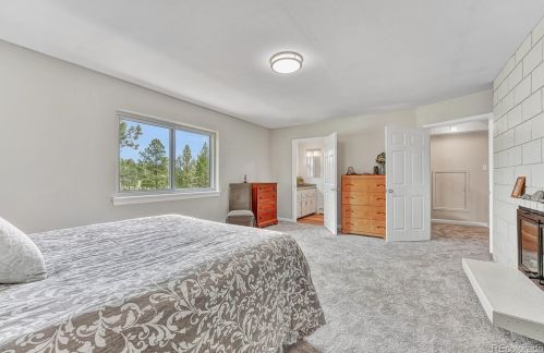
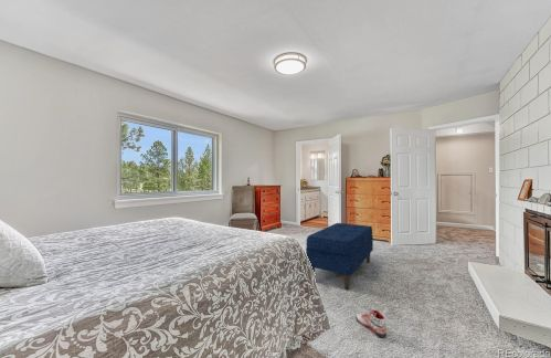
+ bench (342, 250)
+ sneaker (370, 317)
